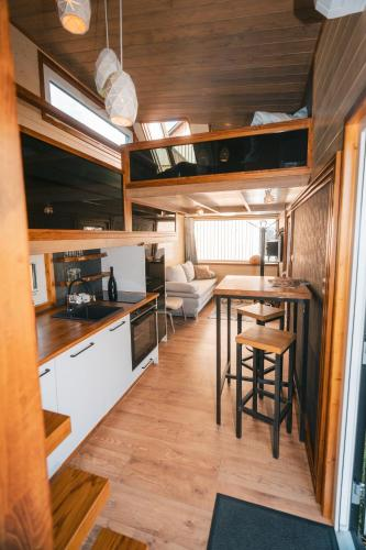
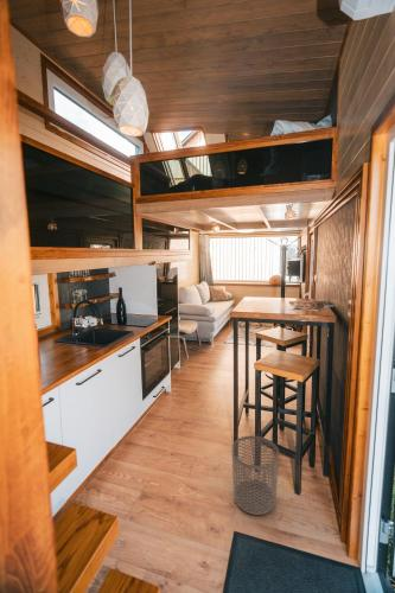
+ waste bin (254, 473)
